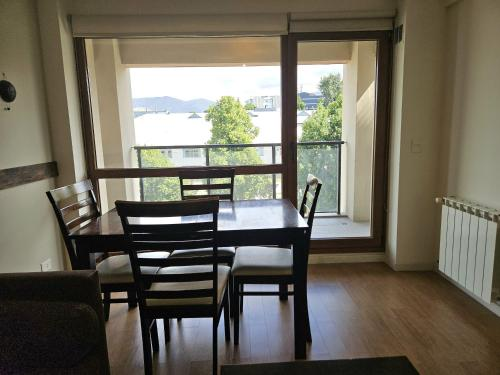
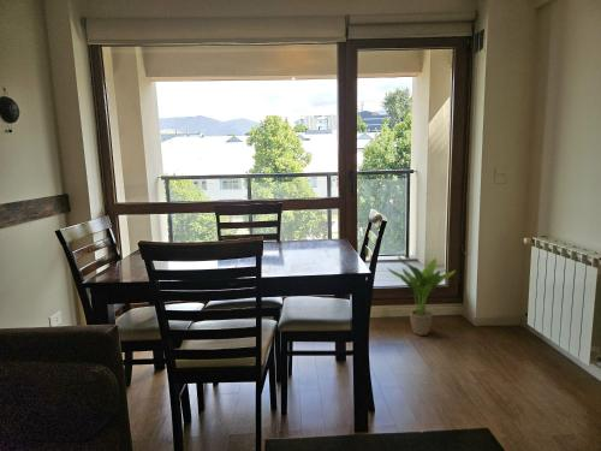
+ potted plant (424, 295)
